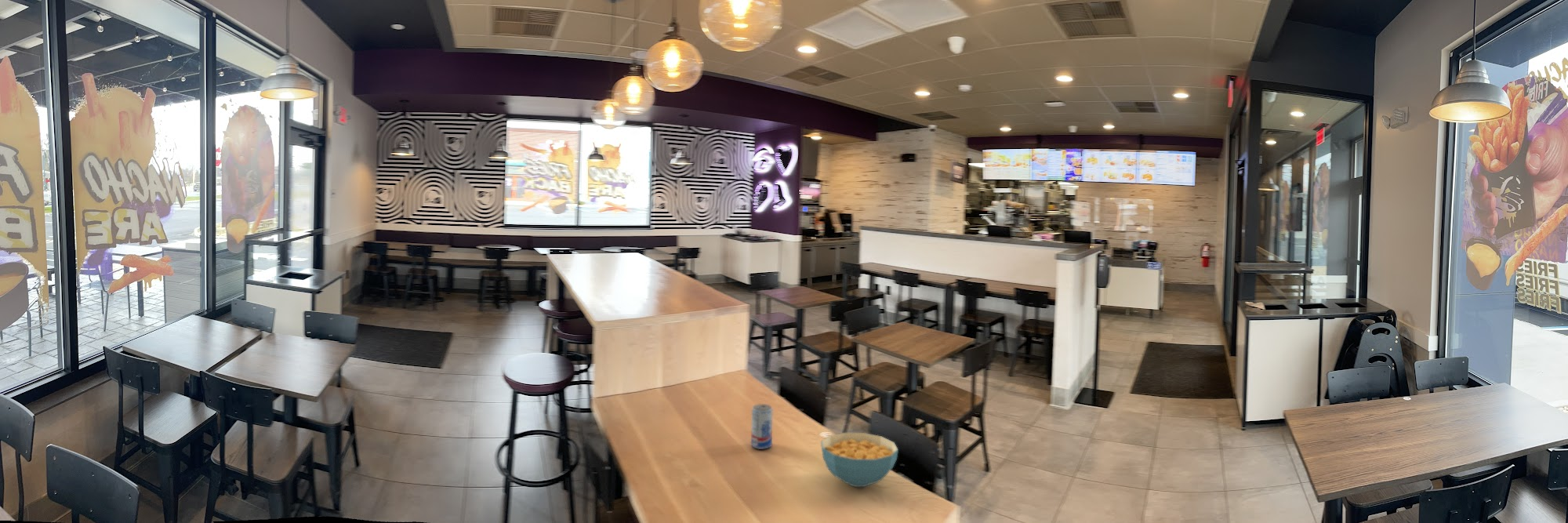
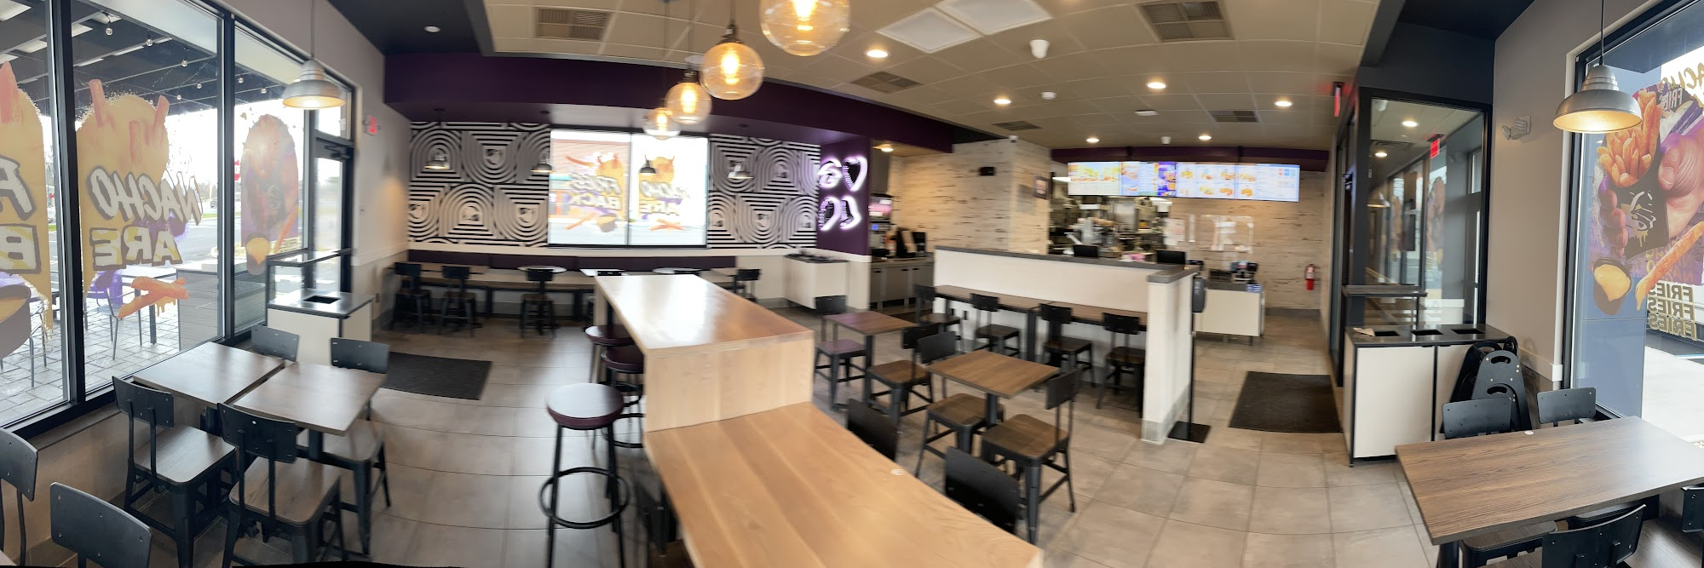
- beverage can (761, 425)
- cereal bowl (858, 463)
